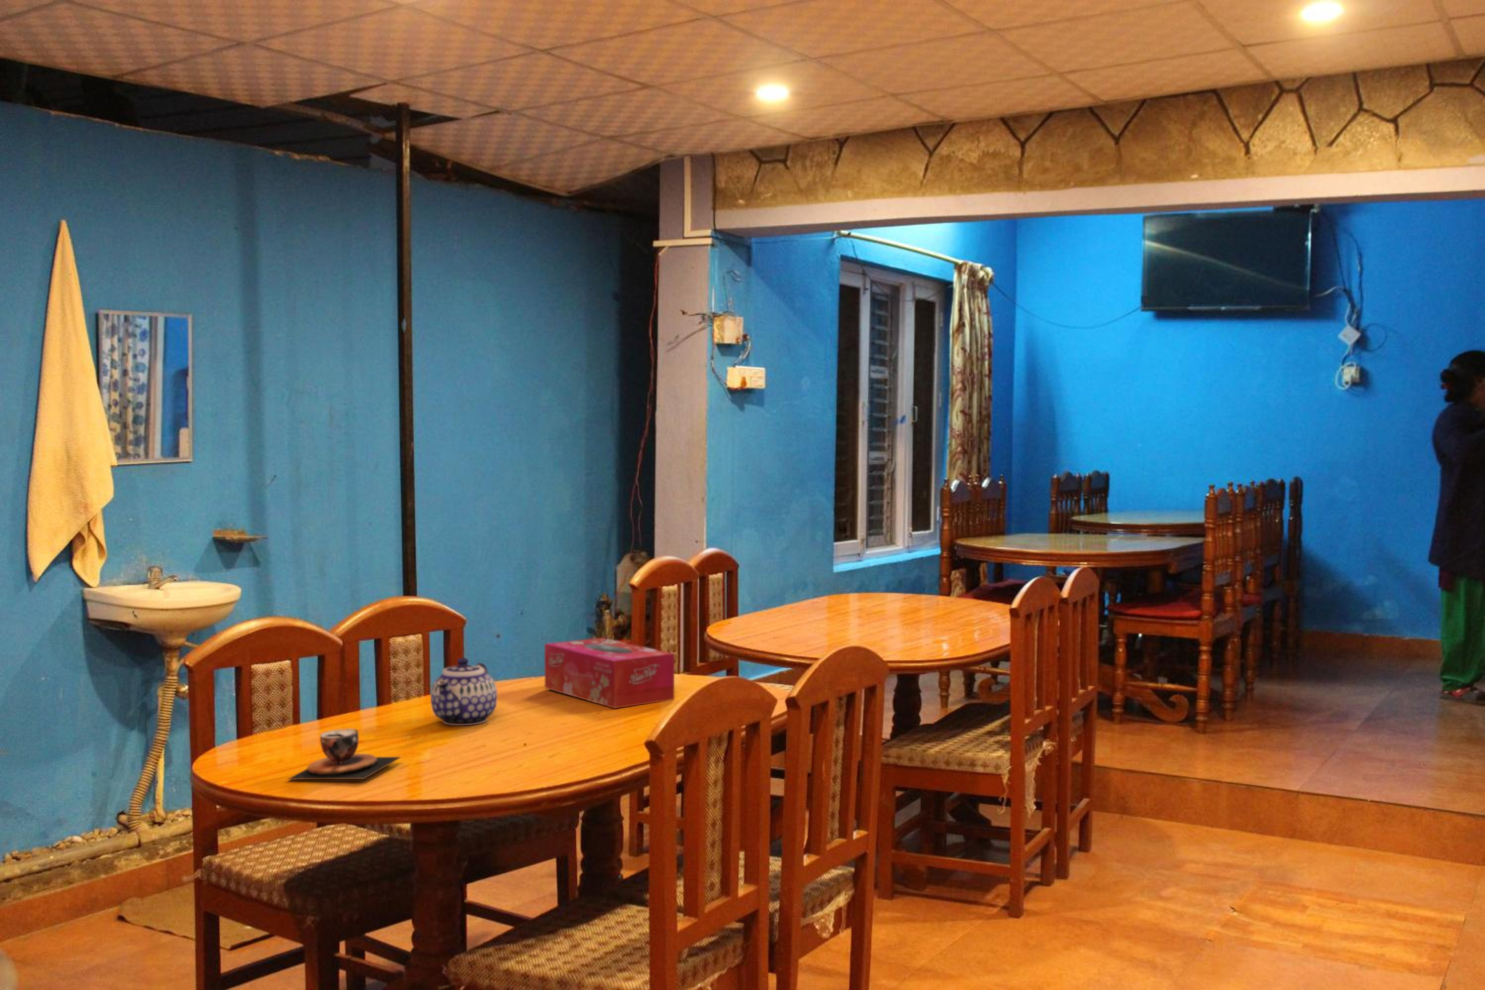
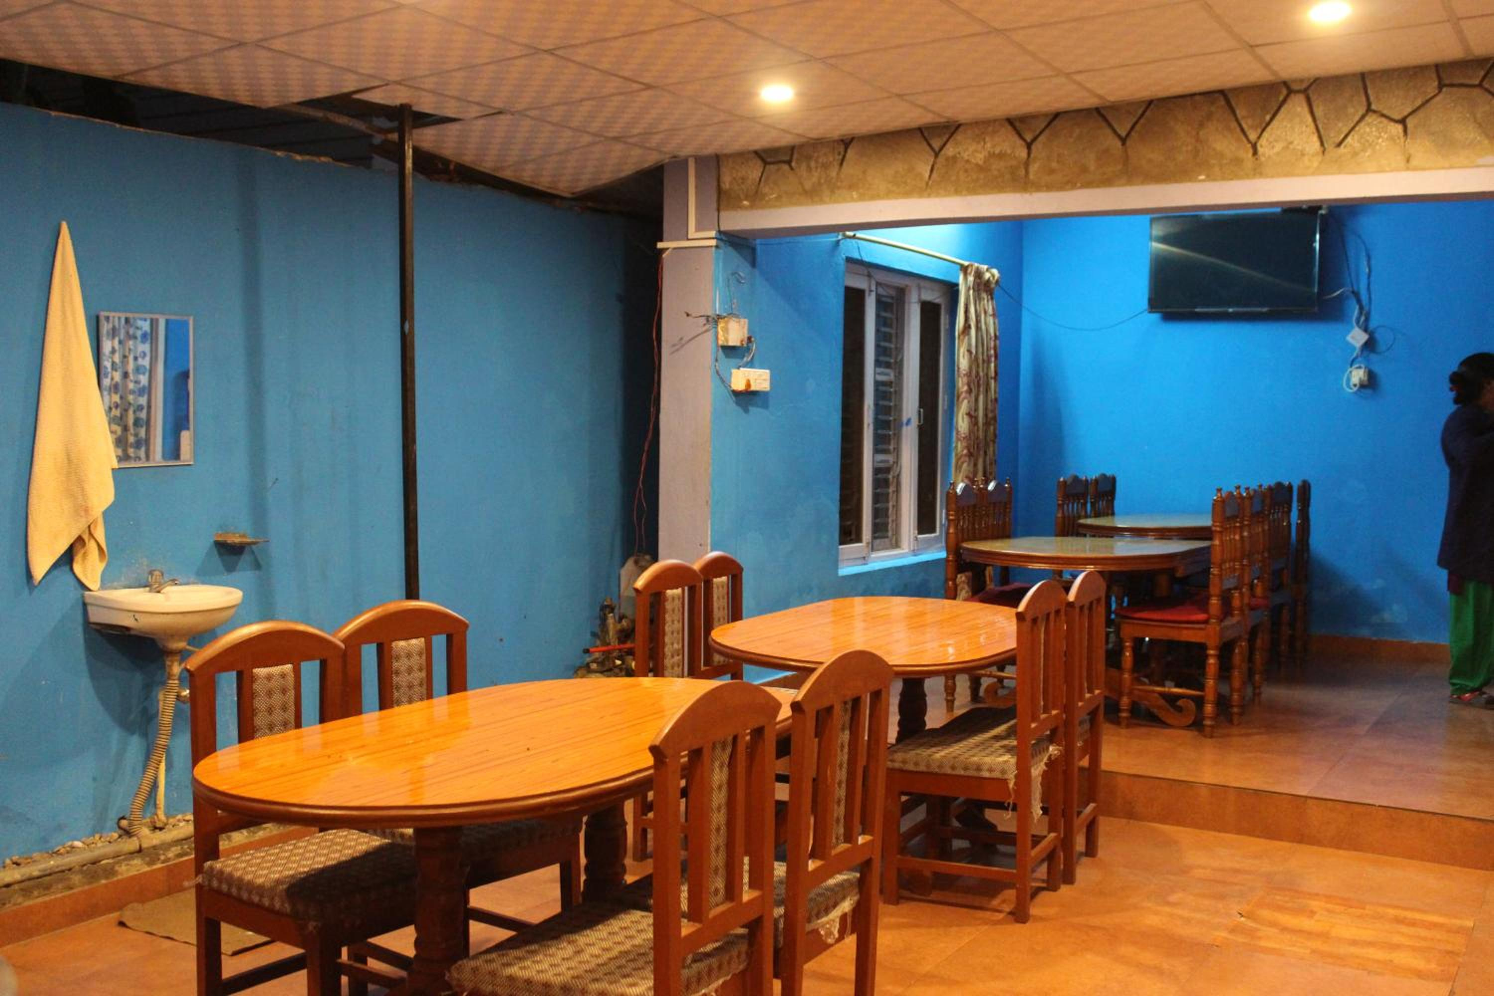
- teapot (464, 689)
- tissue box (608, 671)
- teacup (346, 751)
